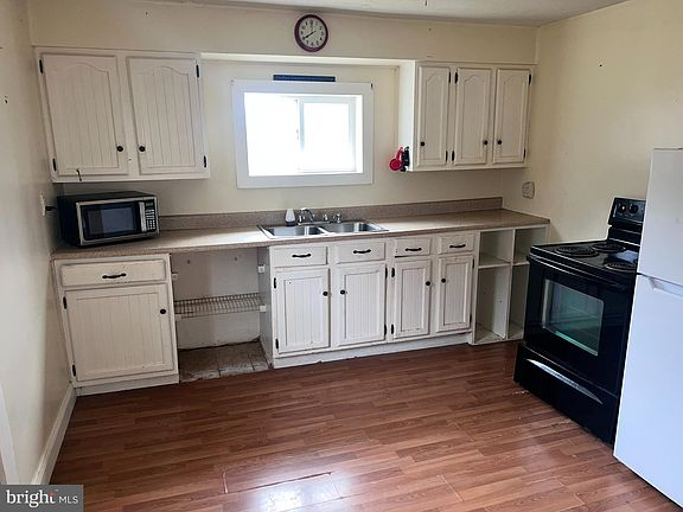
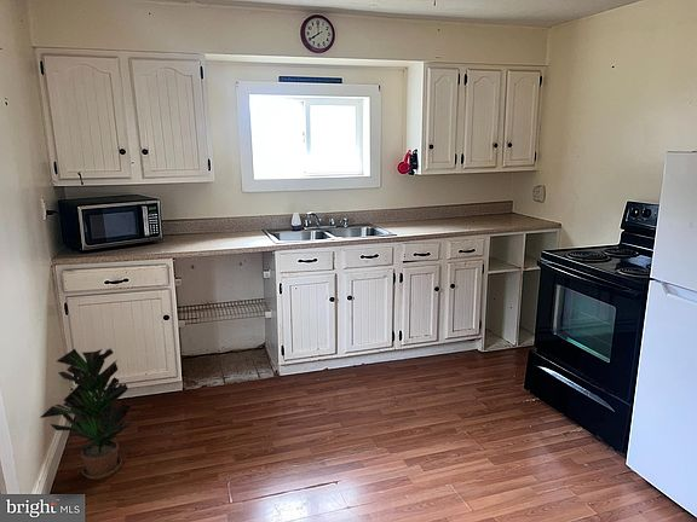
+ potted plant (86, 412)
